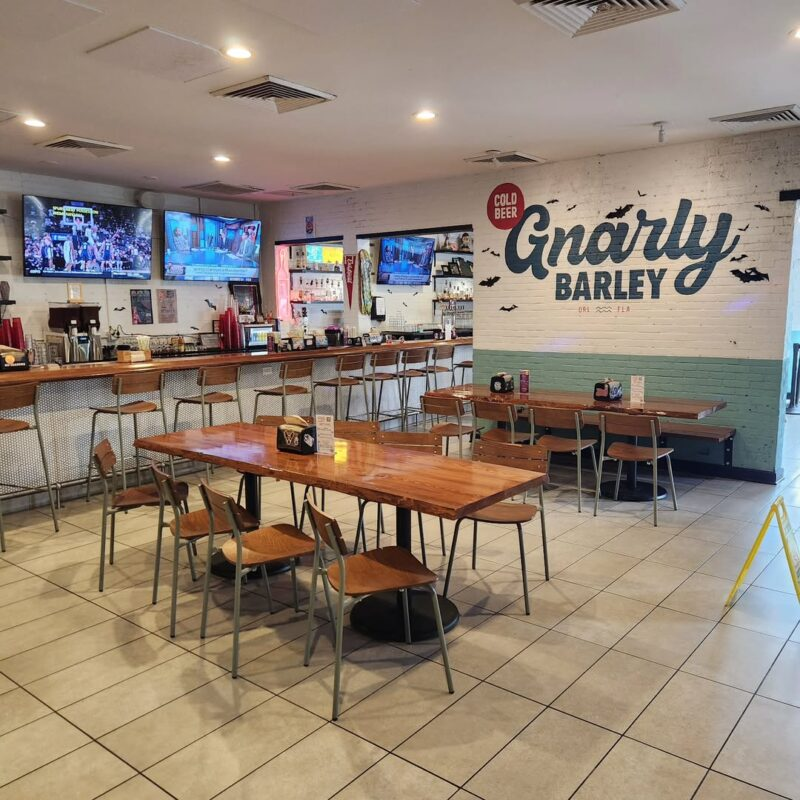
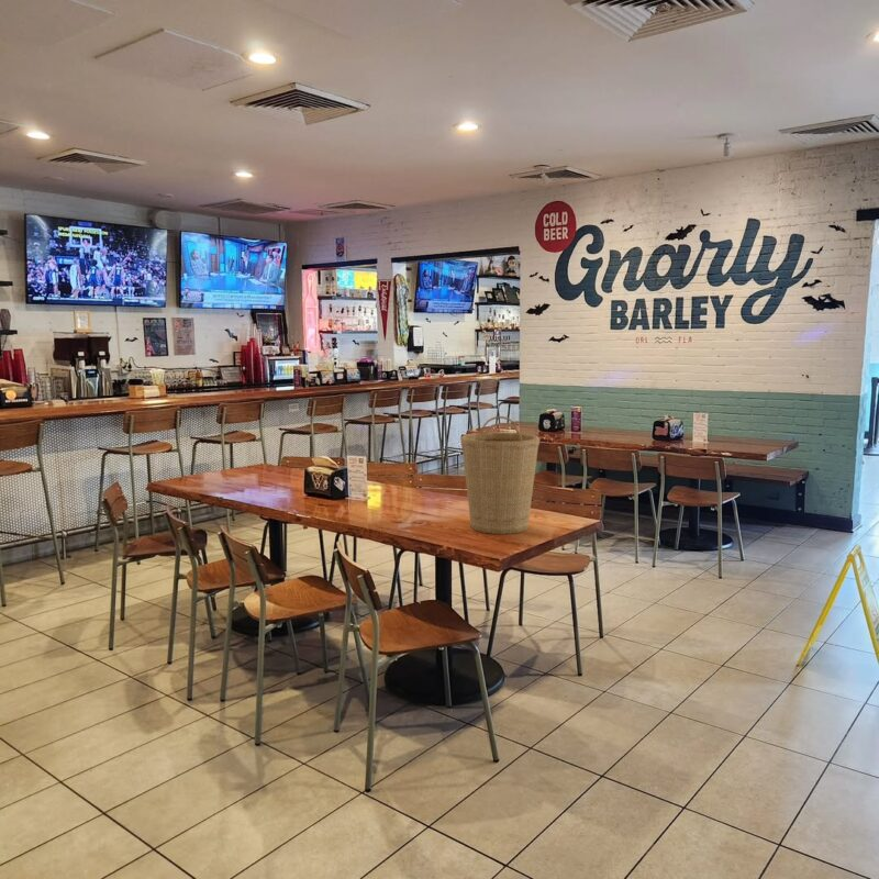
+ basket (499, 472)
